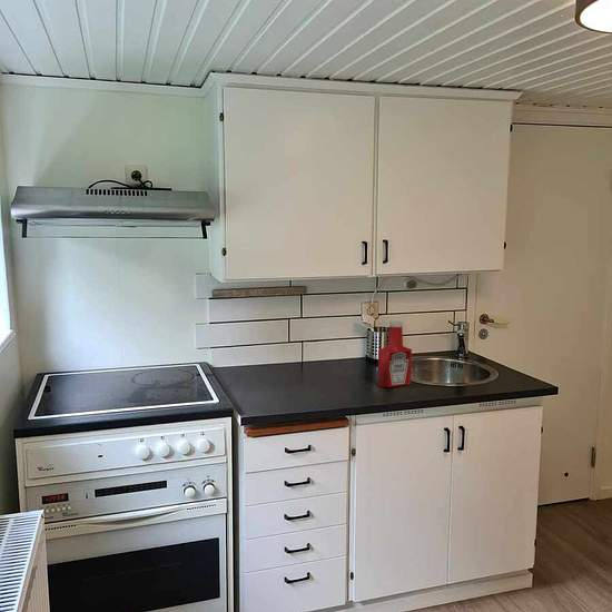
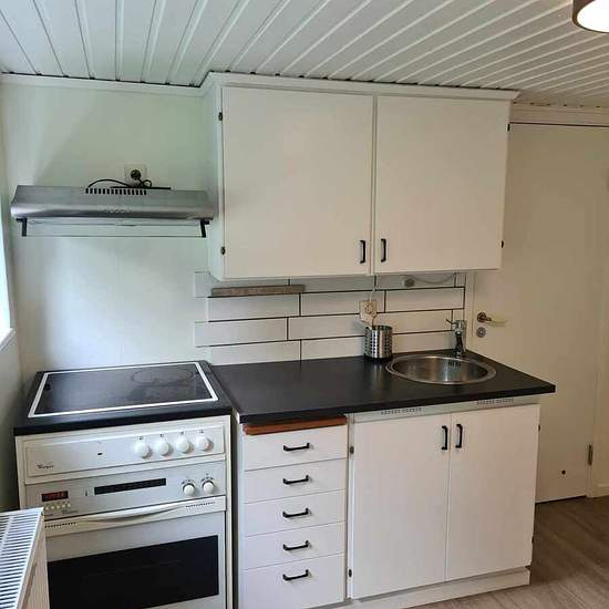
- soap bottle (395, 353)
